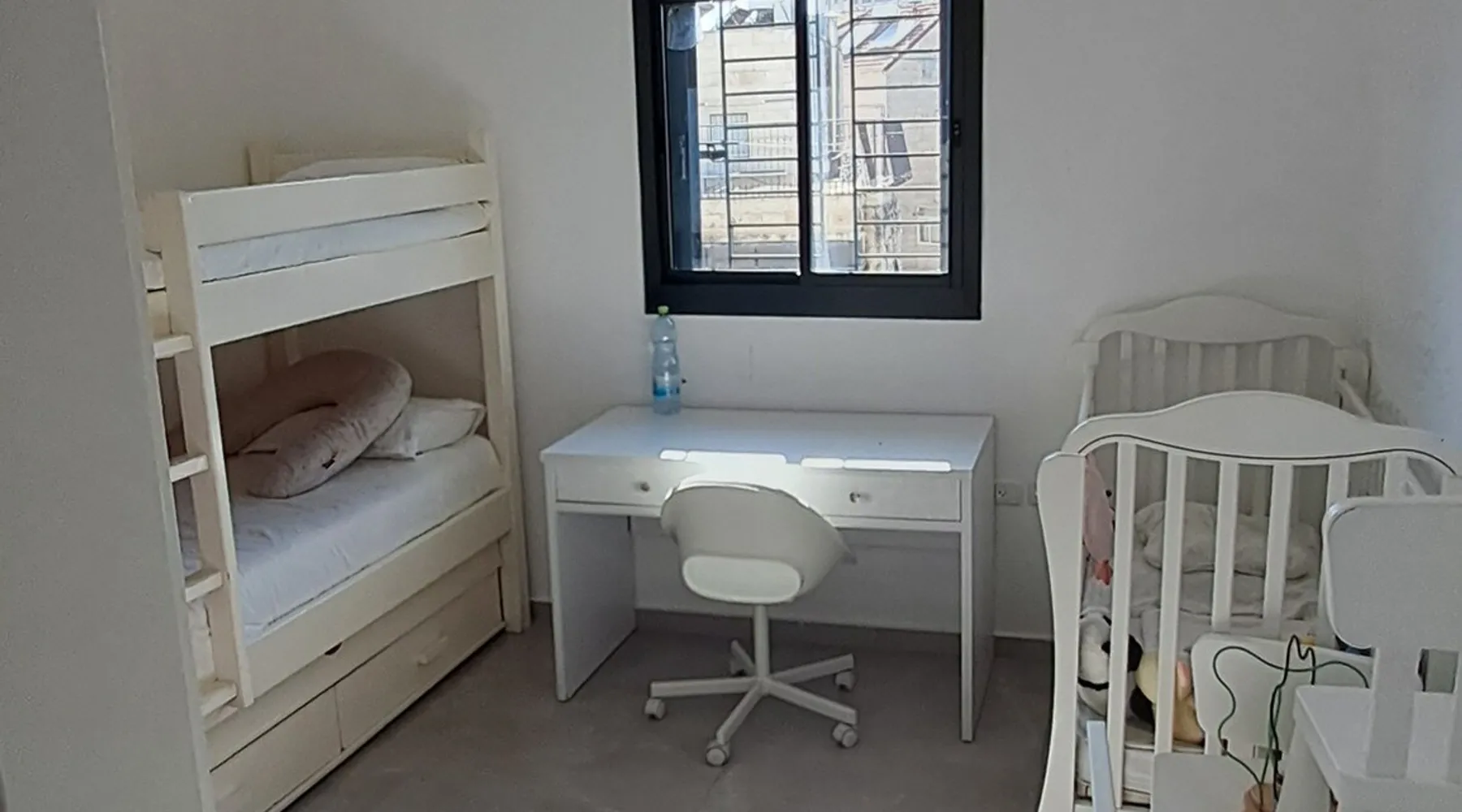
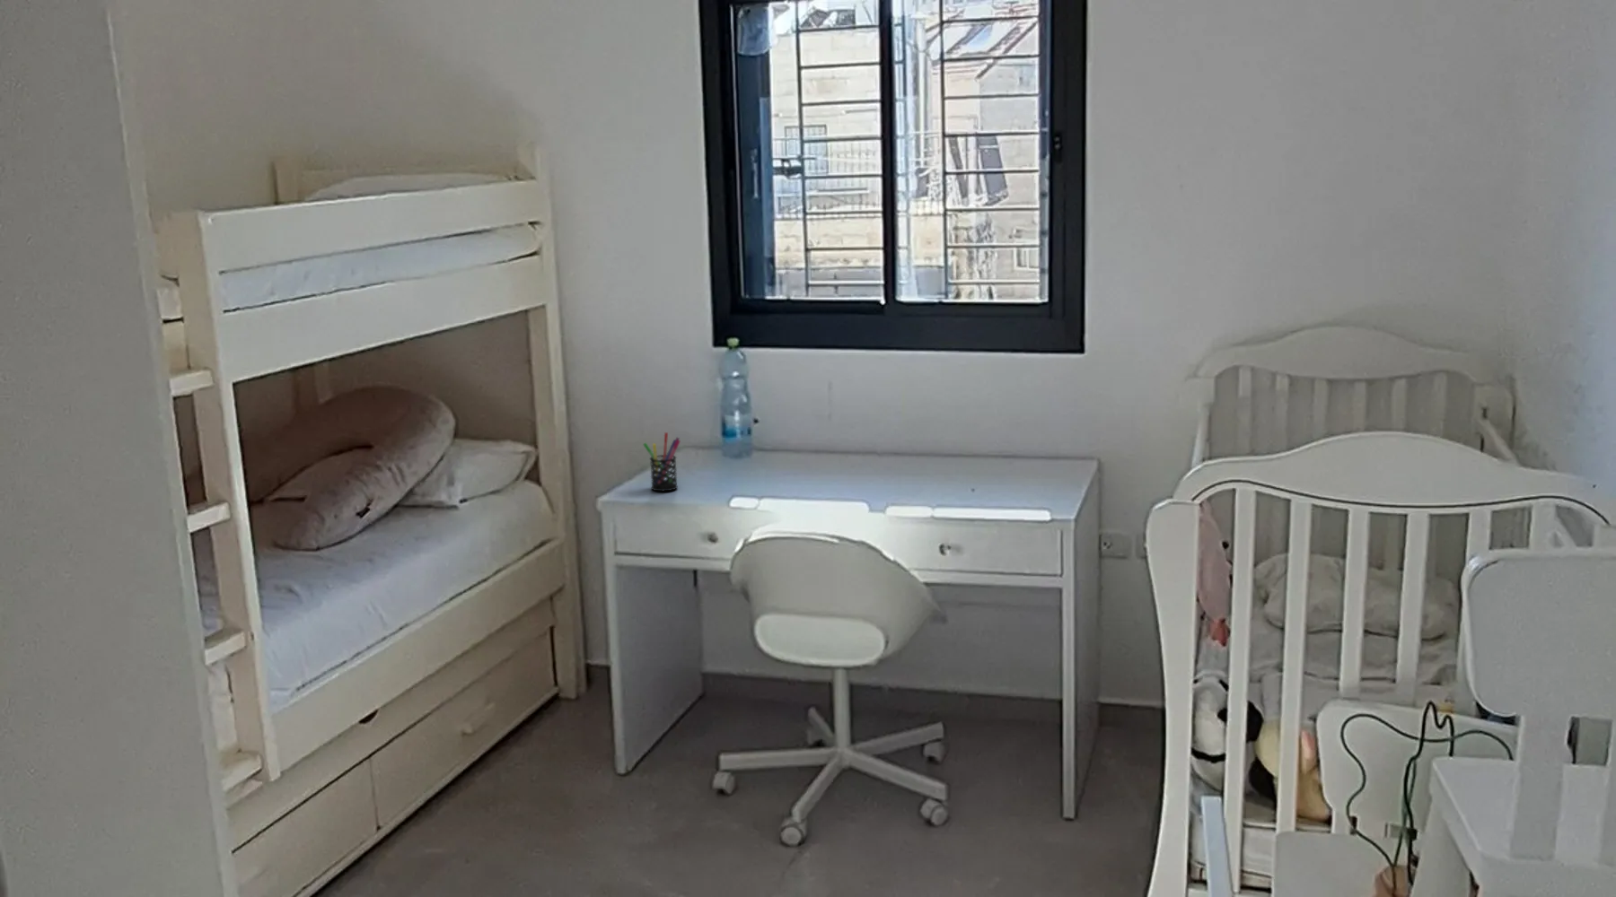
+ pen holder (661, 461)
